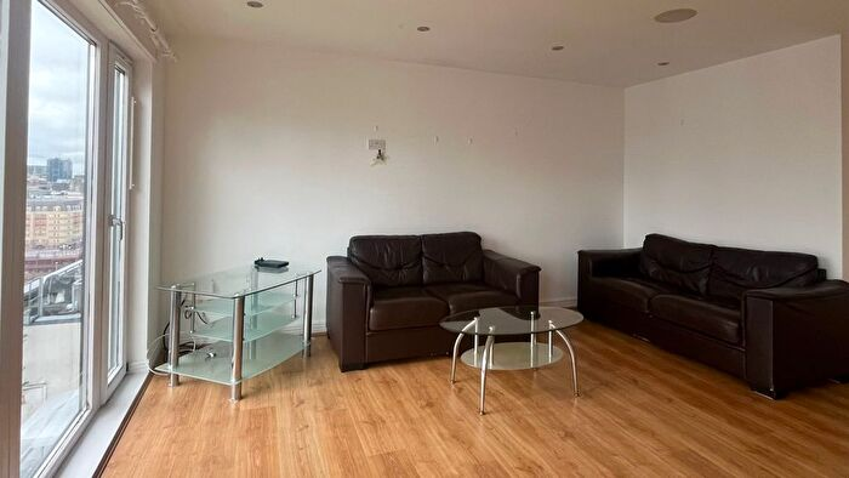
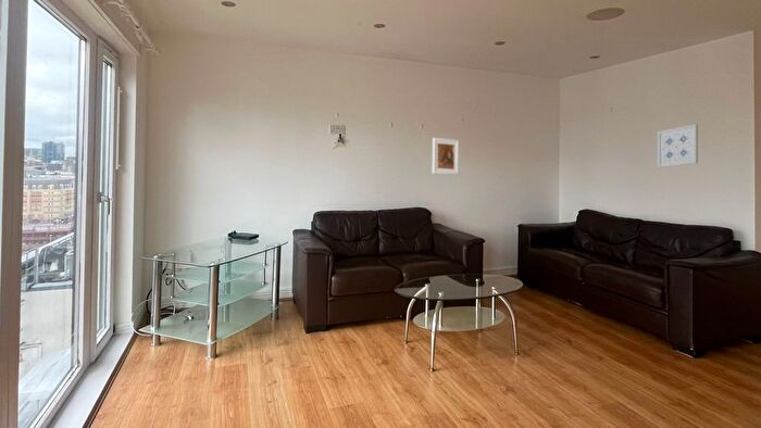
+ wall art (676, 147)
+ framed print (445, 156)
